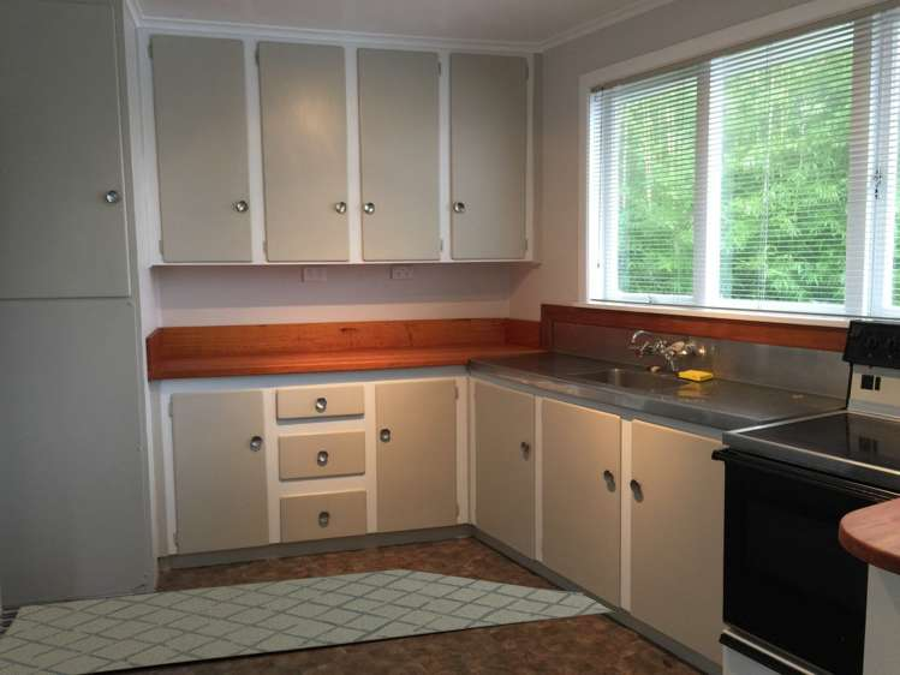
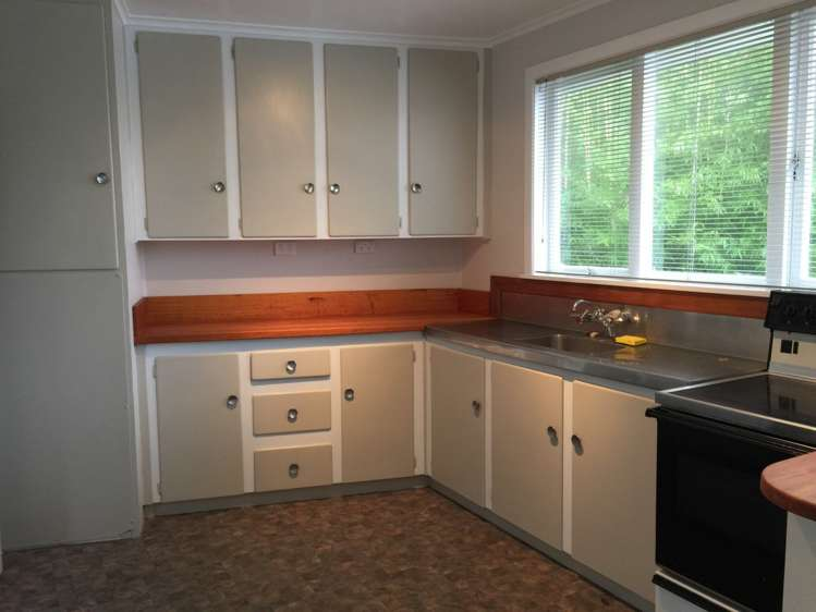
- rug (324, 608)
